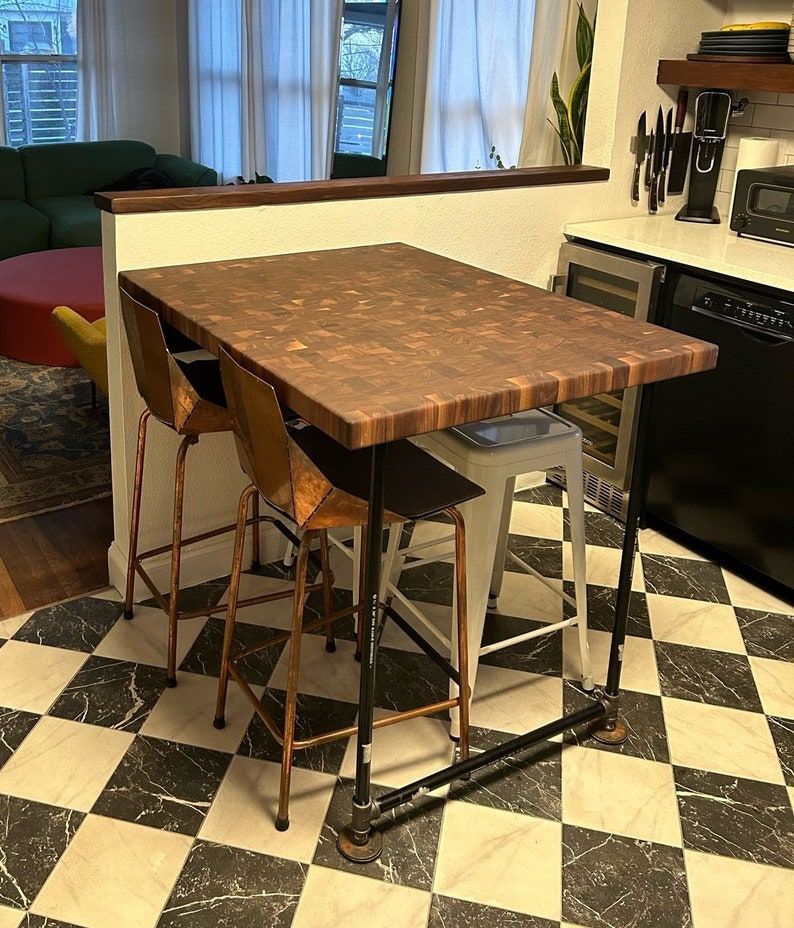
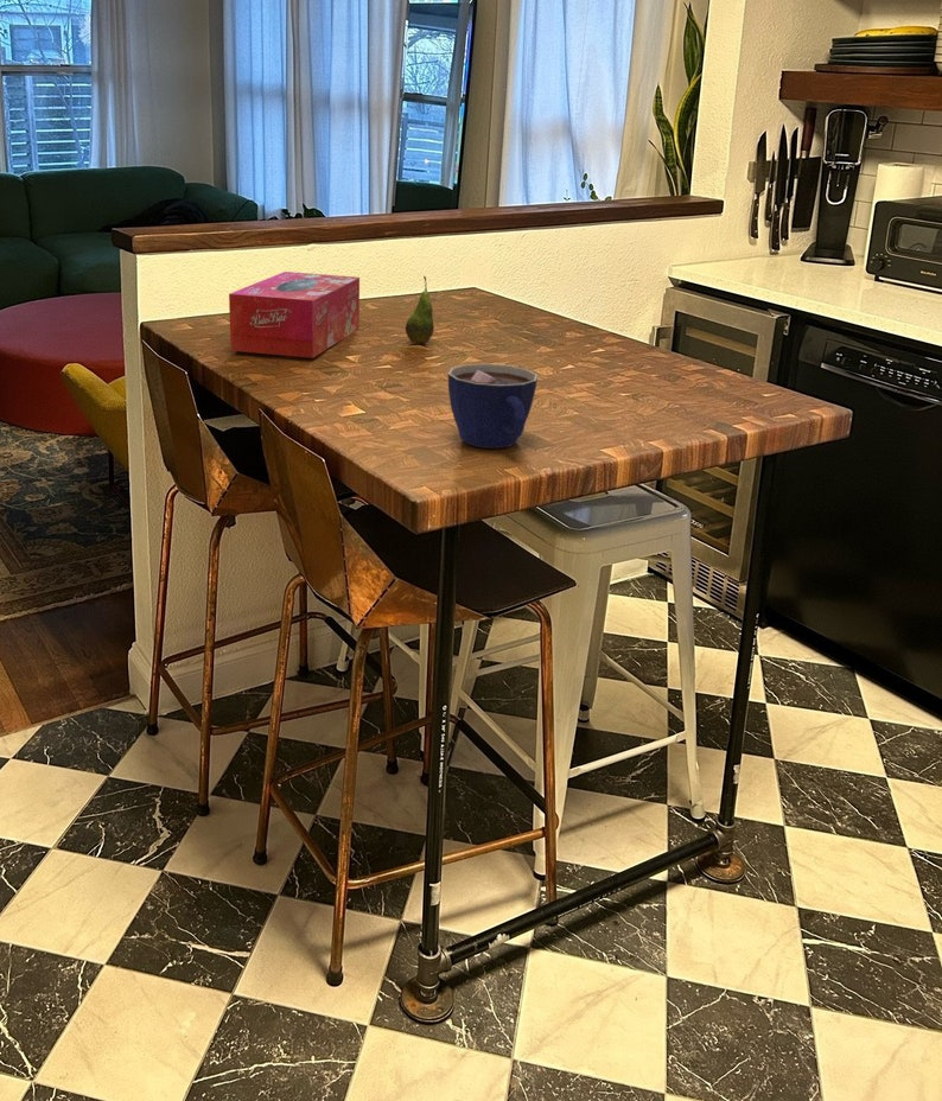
+ fruit (420, 310)
+ cup (497, 411)
+ tissue box (298, 312)
